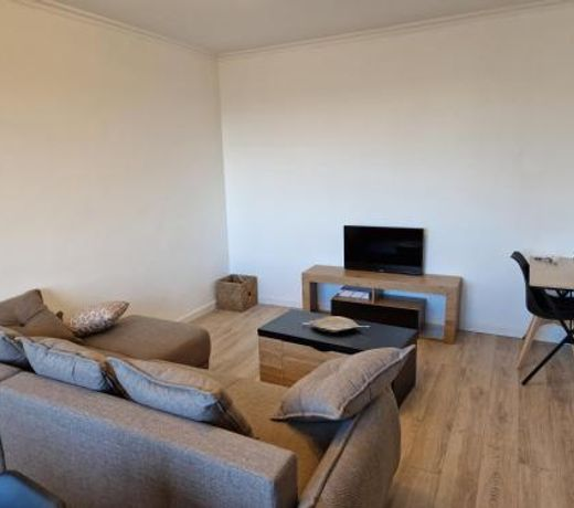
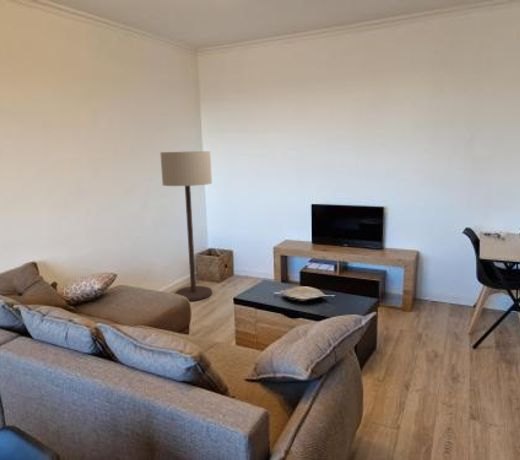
+ floor lamp (189, 225)
